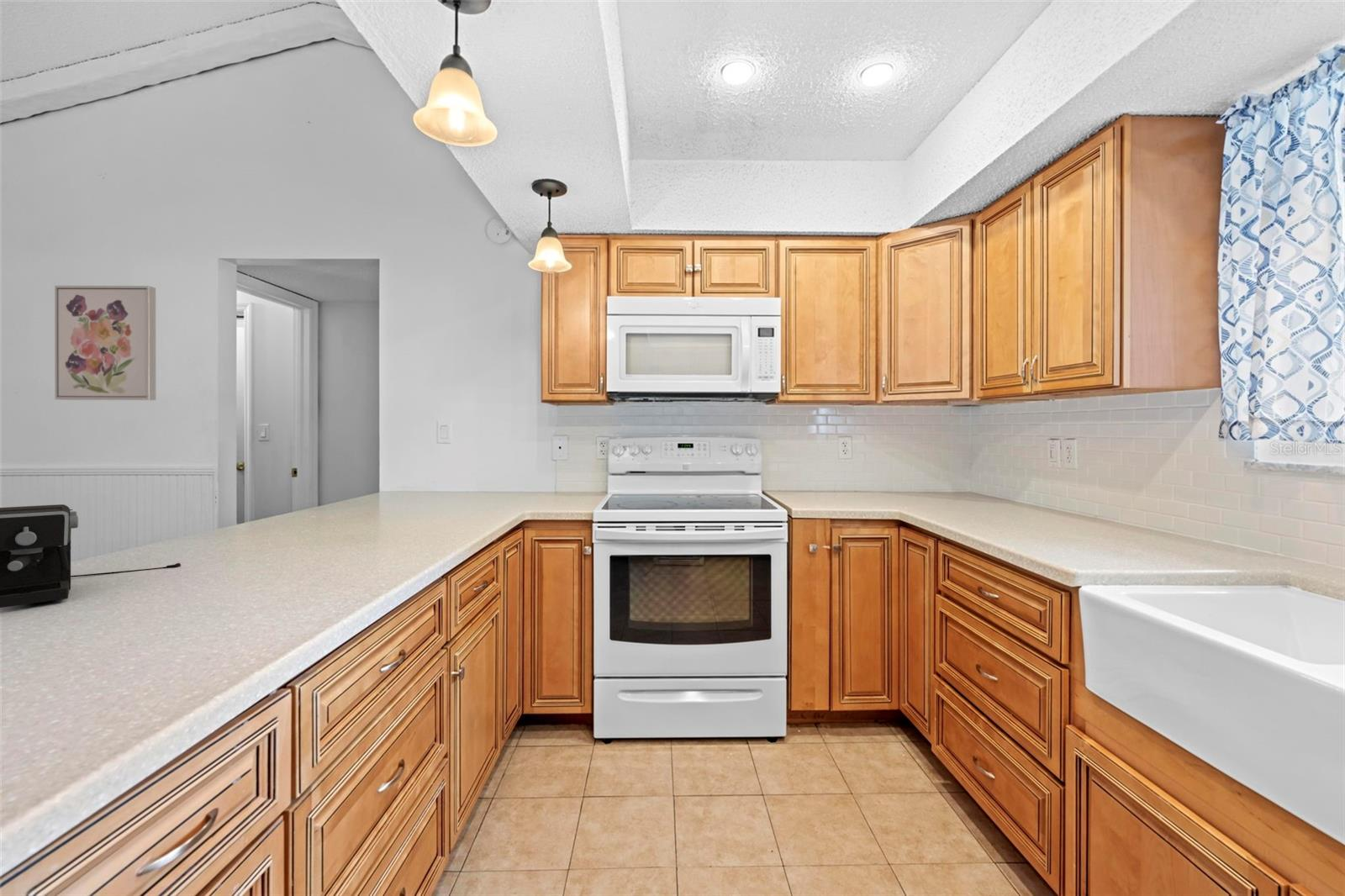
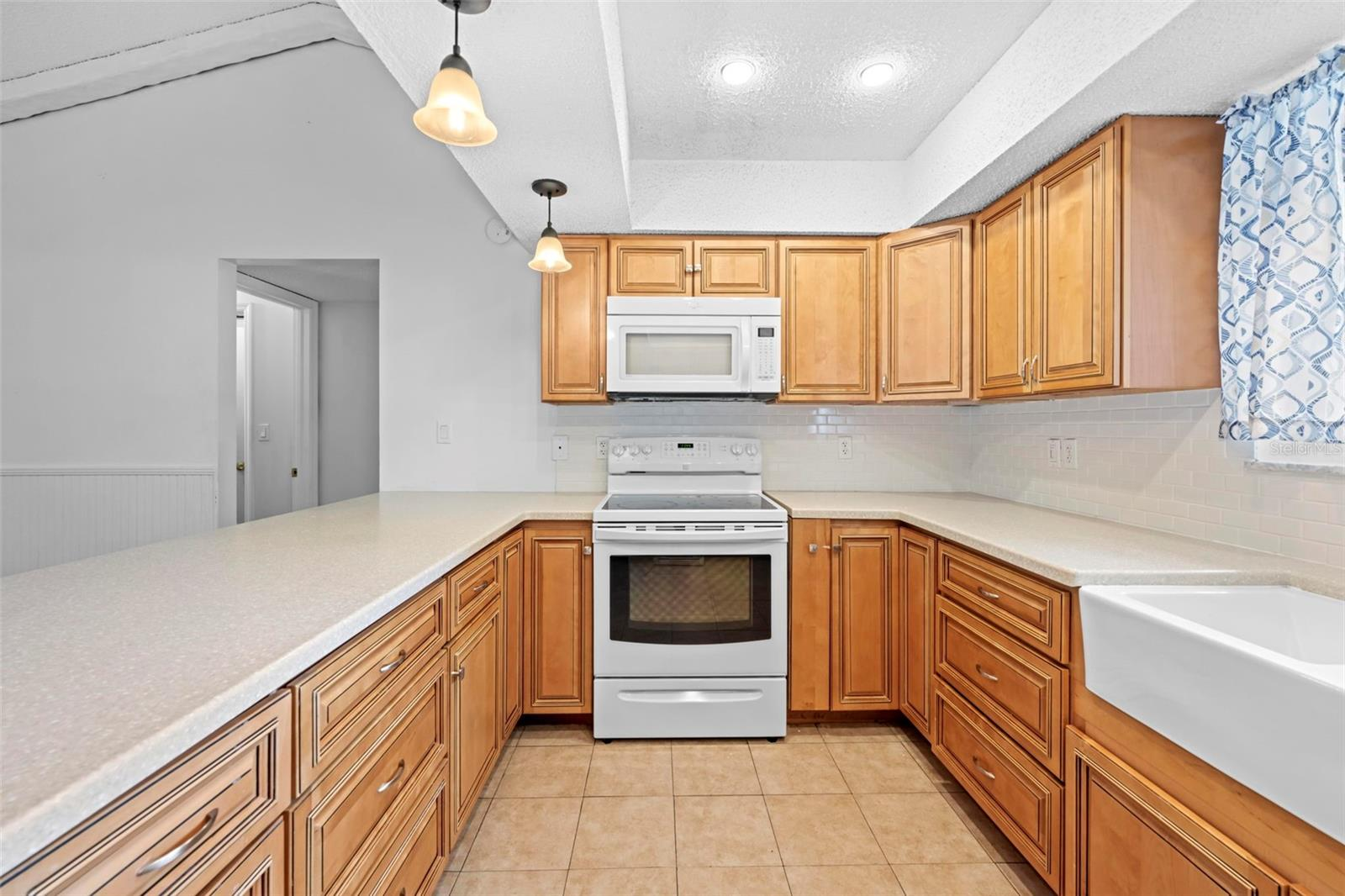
- coffee maker (70, 546)
- wall art (105, 343)
